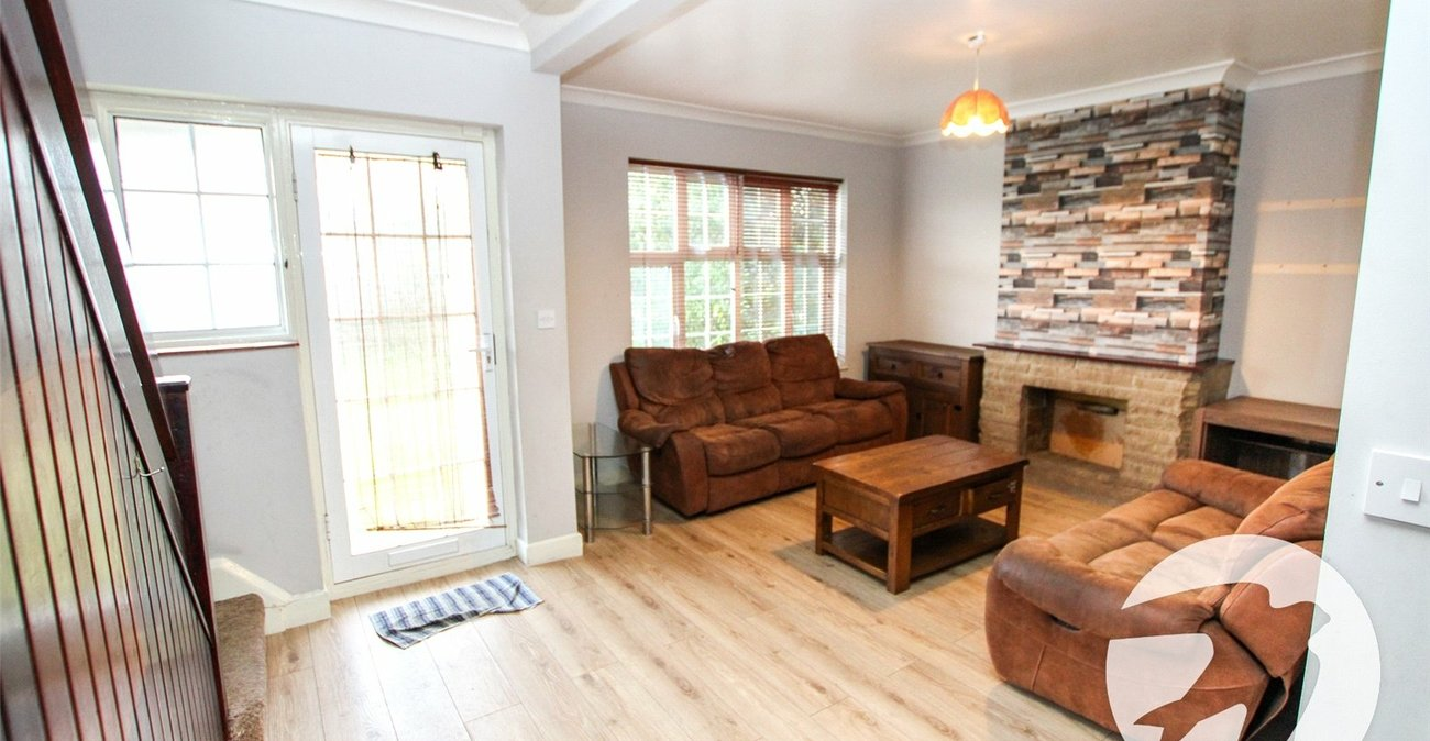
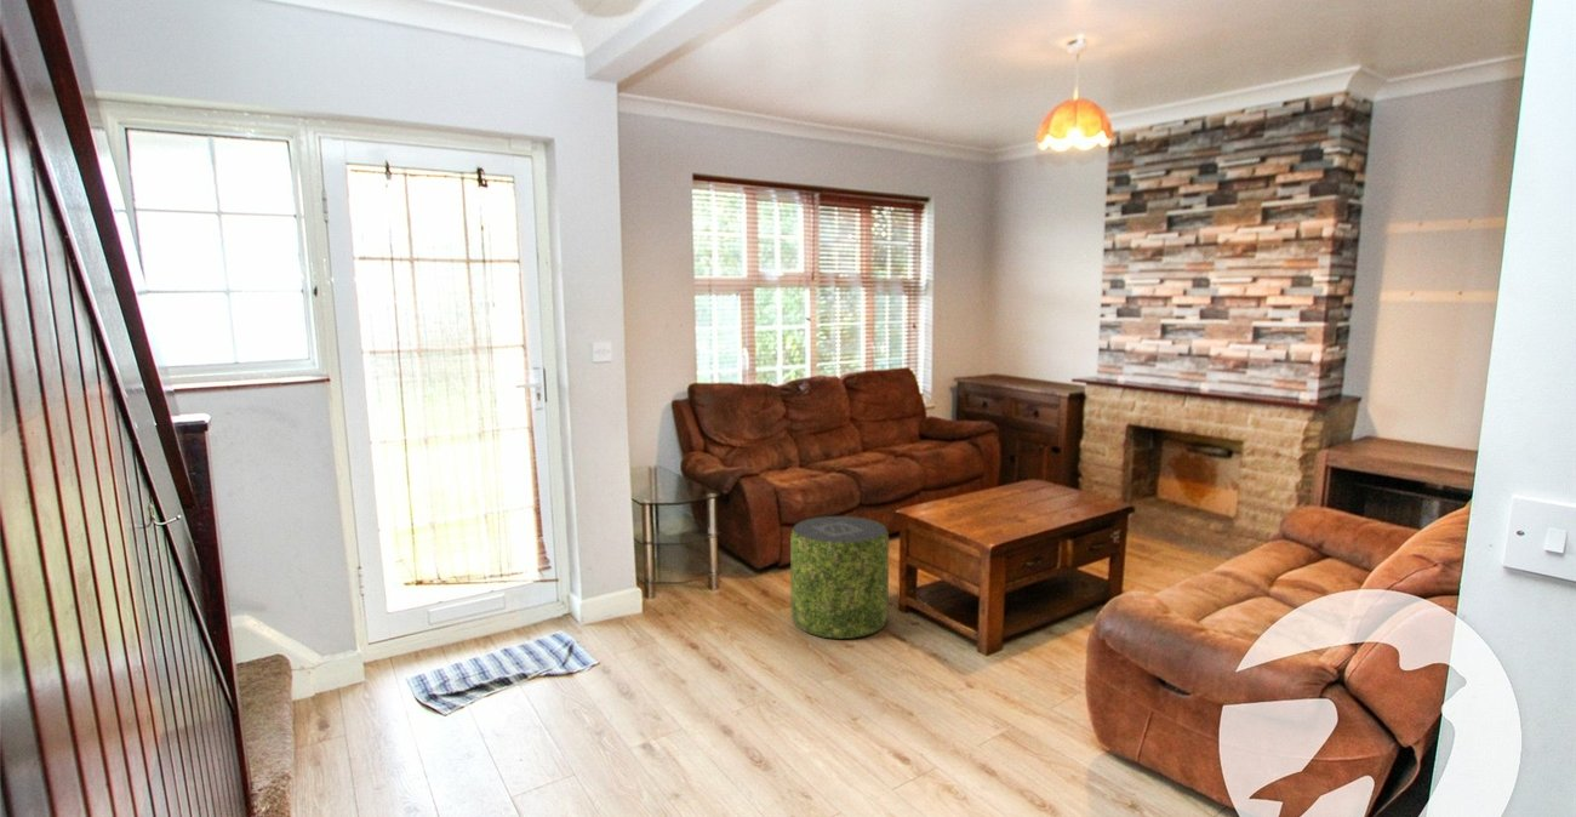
+ pouf (839, 573)
